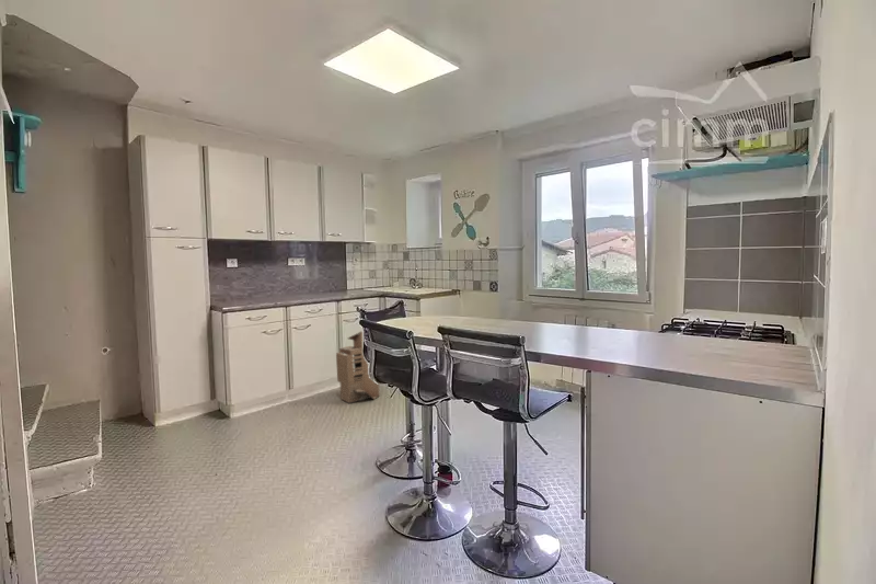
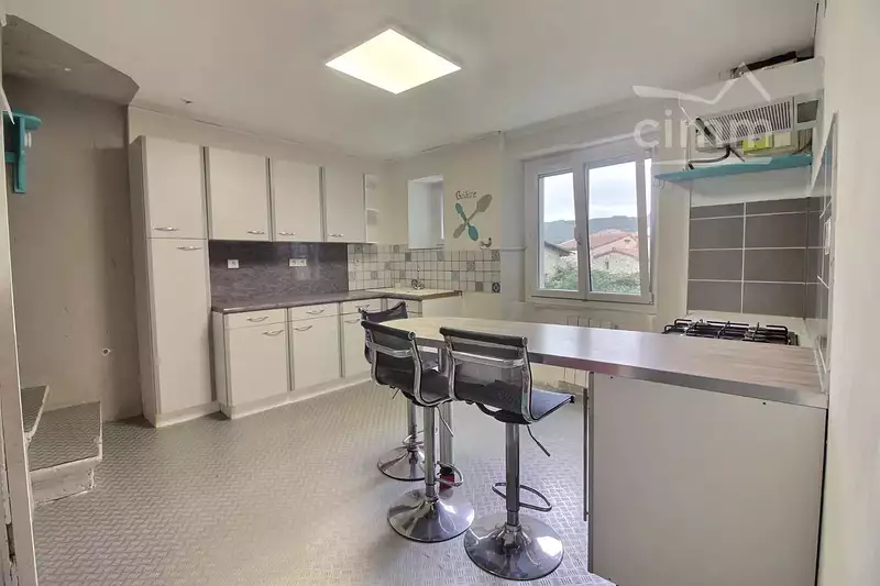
- carton (357, 364)
